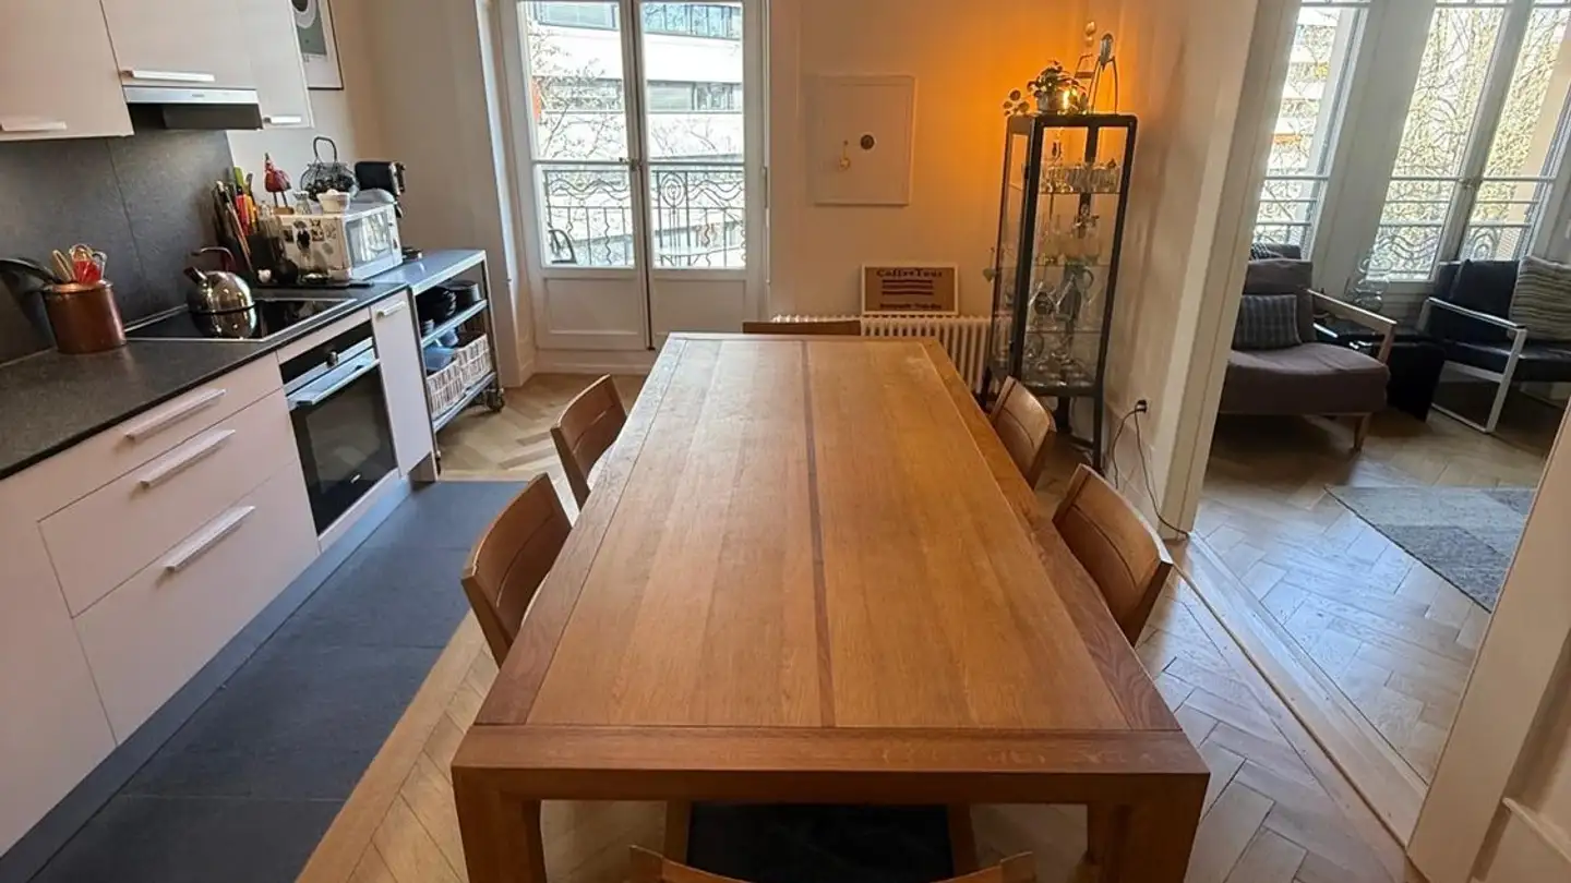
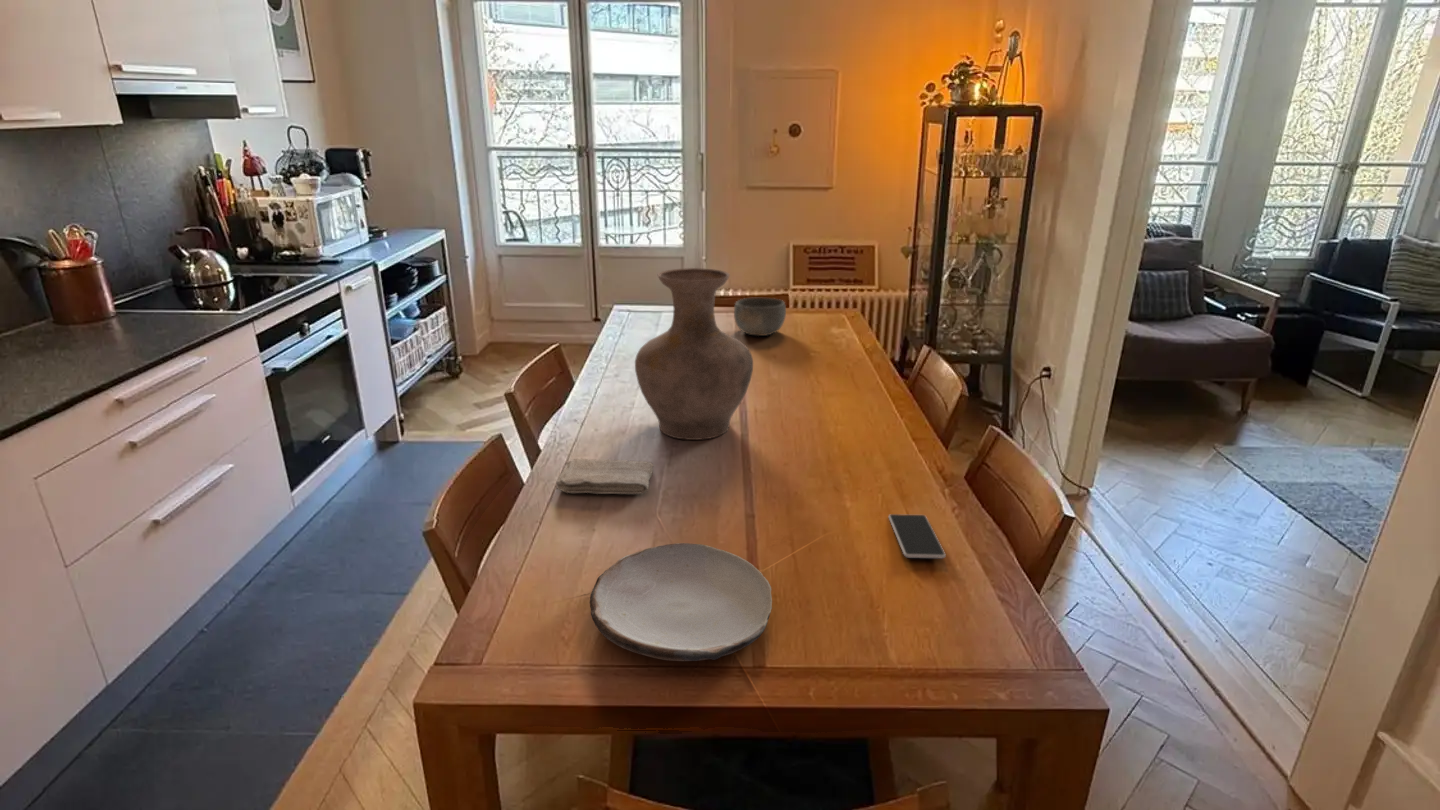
+ washcloth (606, 475)
+ smartphone (915, 535)
+ plate (682, 601)
+ bowl (759, 317)
+ vase (694, 353)
